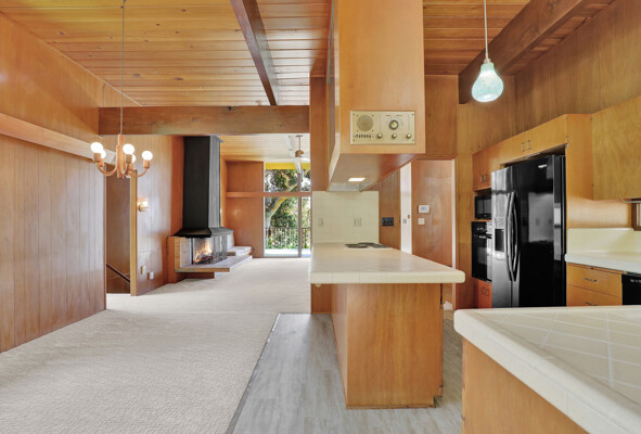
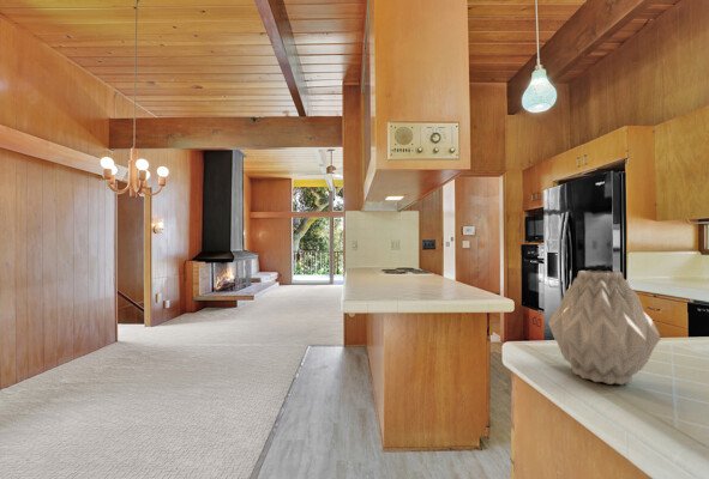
+ vase (600, 323)
